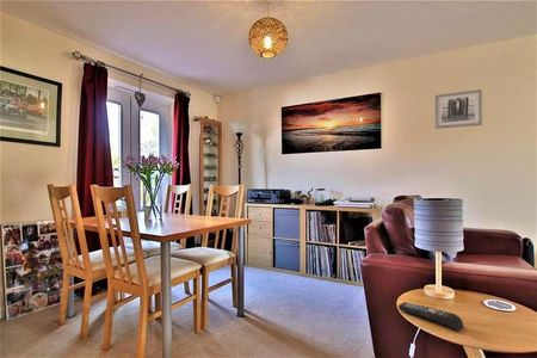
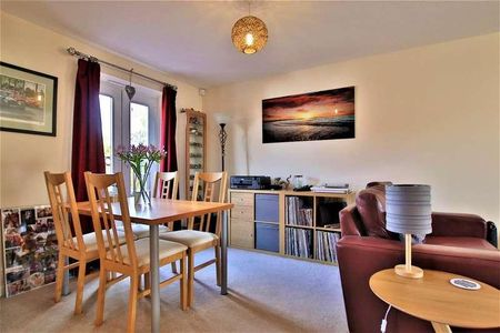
- remote control (428, 313)
- wall art (457, 110)
